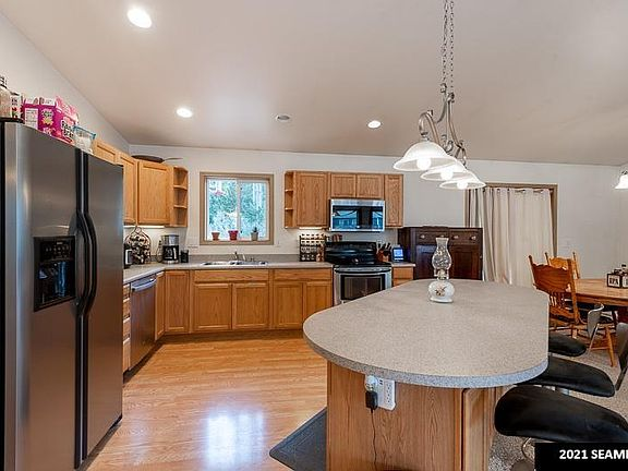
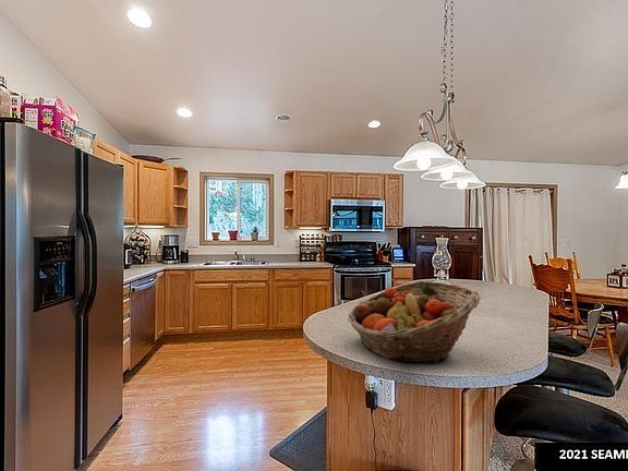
+ fruit basket (409, 315)
